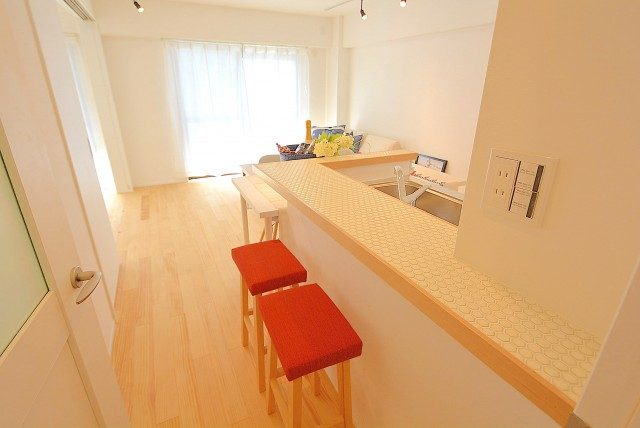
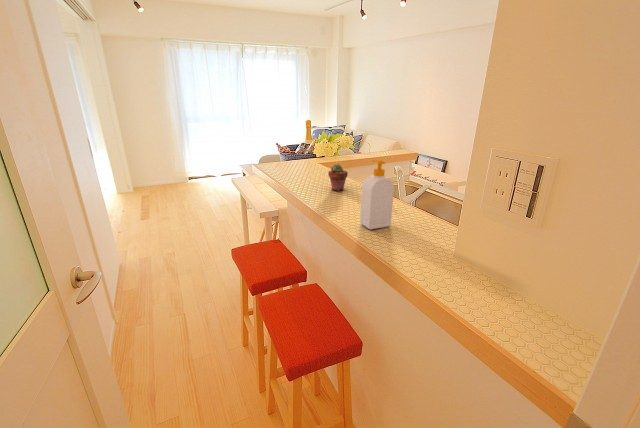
+ potted succulent (337, 176)
+ soap bottle (376, 193)
